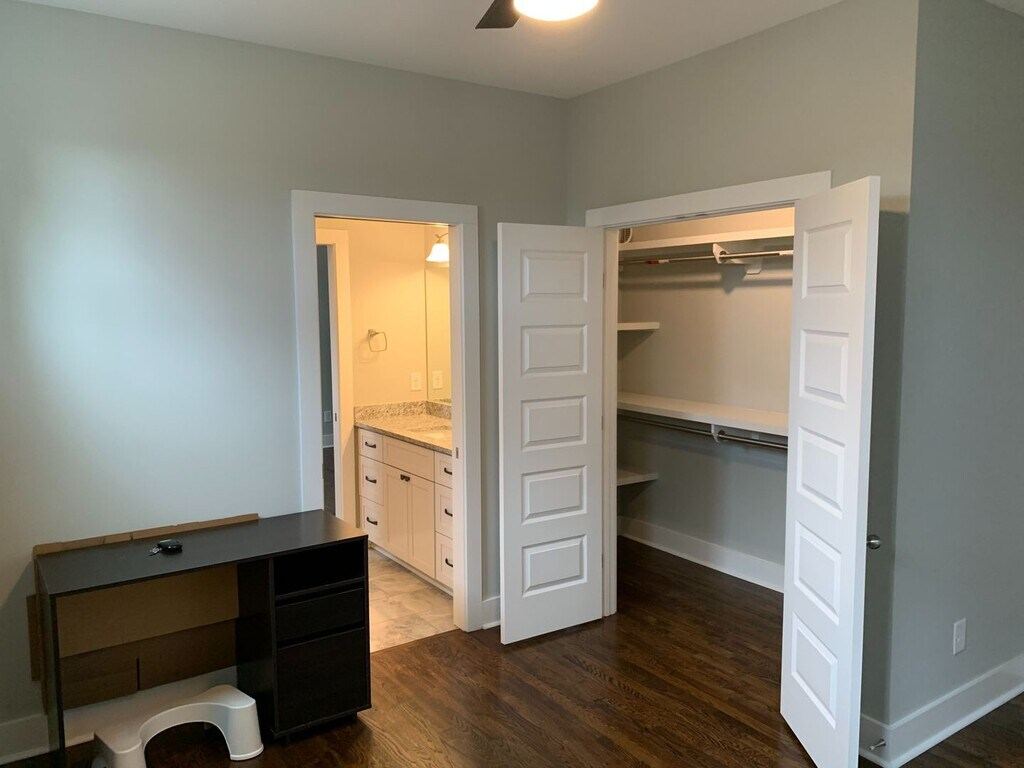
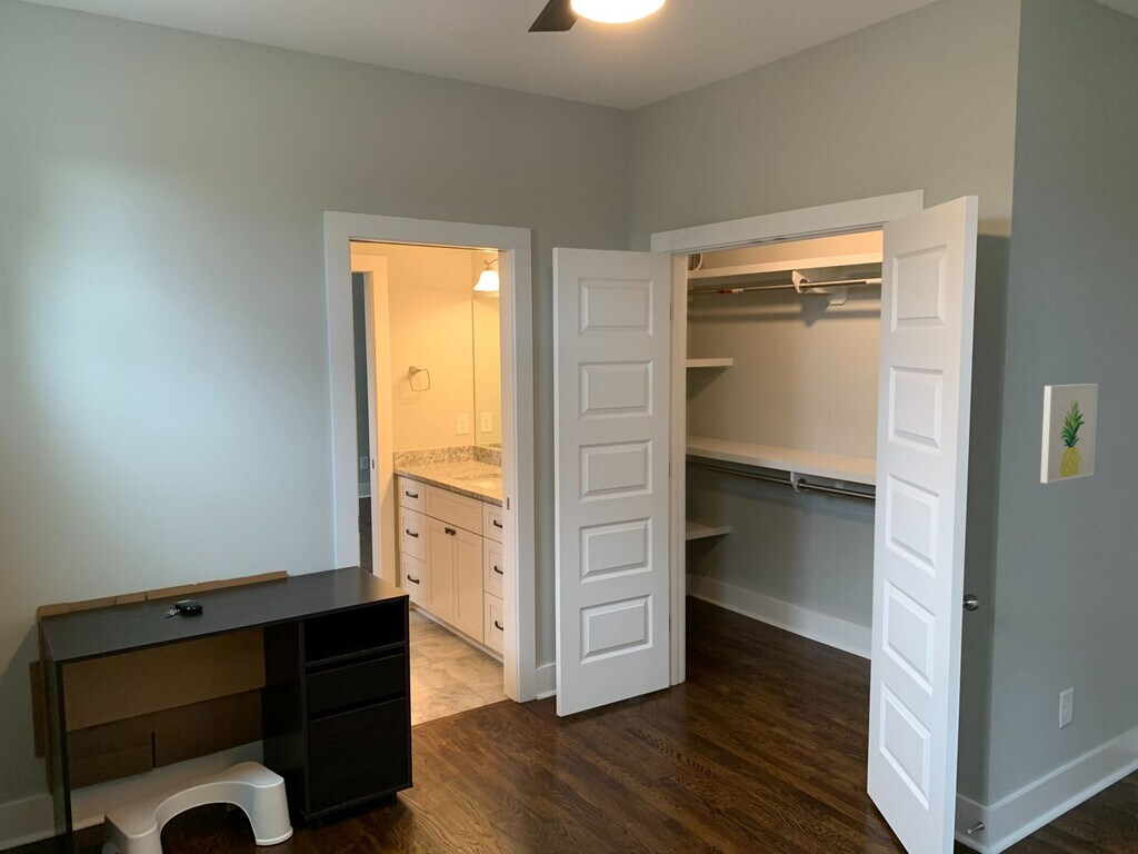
+ wall art (1069, 431)
